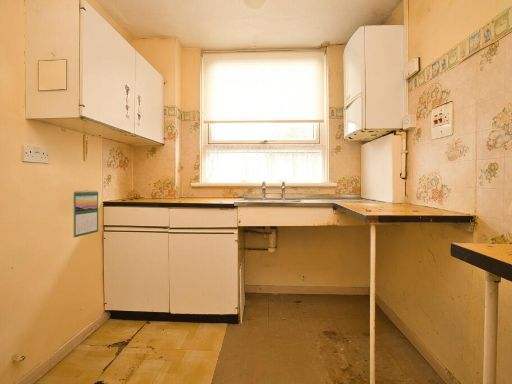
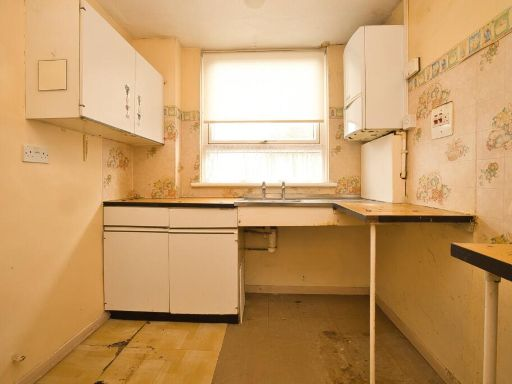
- calendar (86, 212)
